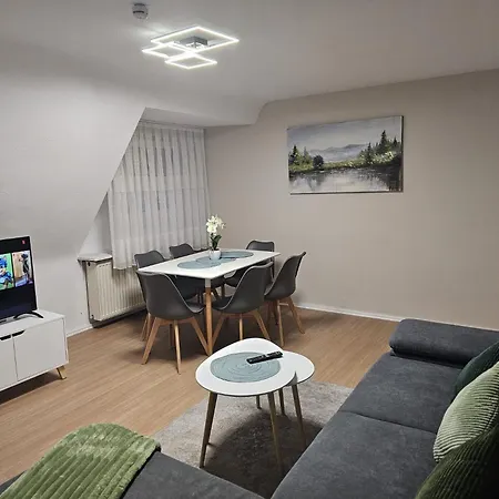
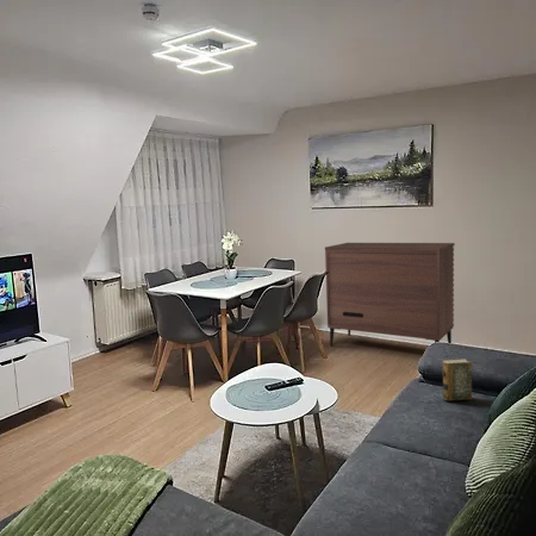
+ hardback book (456, 379)
+ dresser (388, 297)
